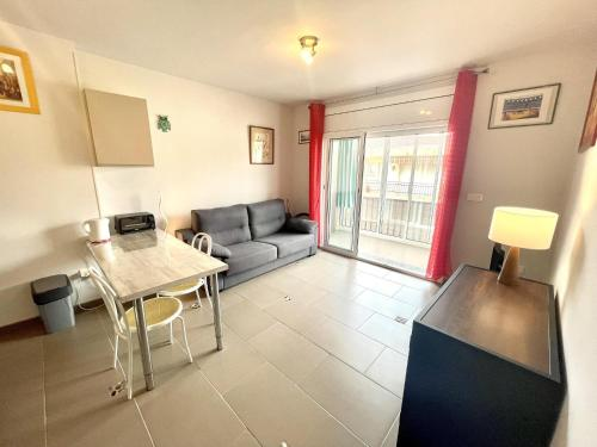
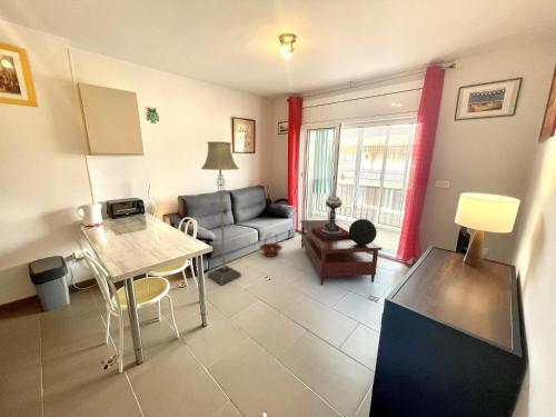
+ decorative globe (363, 231)
+ decorative urn (332, 211)
+ basket (270, 244)
+ floor lamp (221, 214)
+ coffee table (332, 247)
